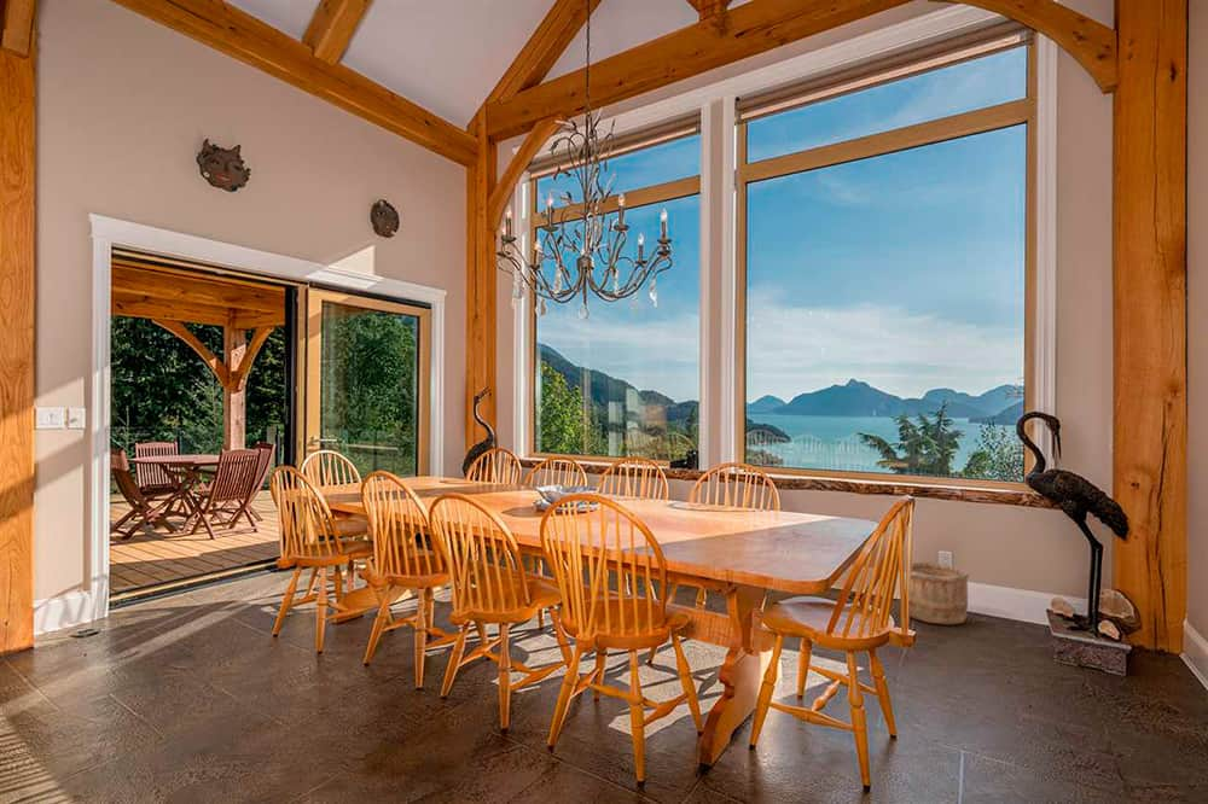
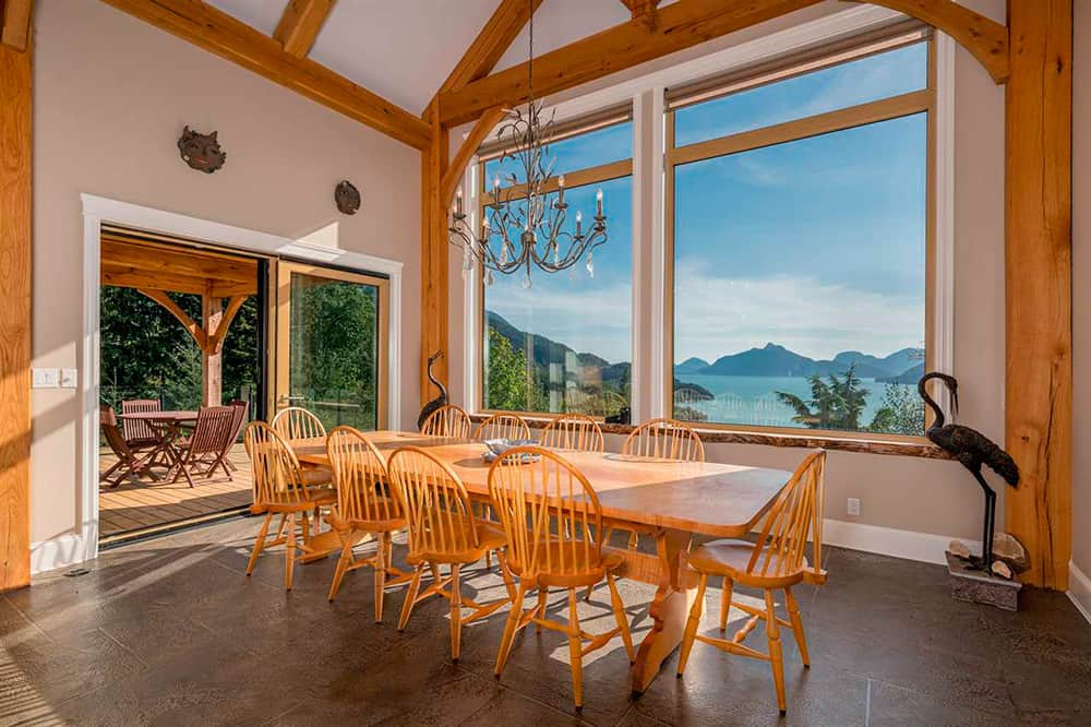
- wooden bucket (934, 592)
